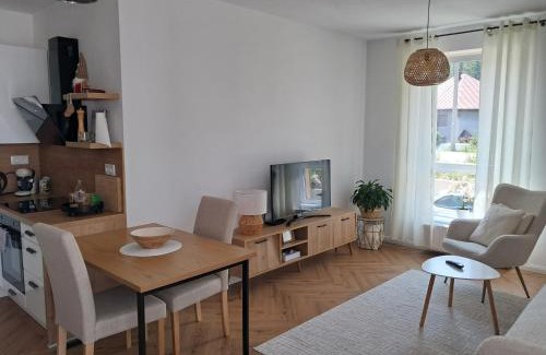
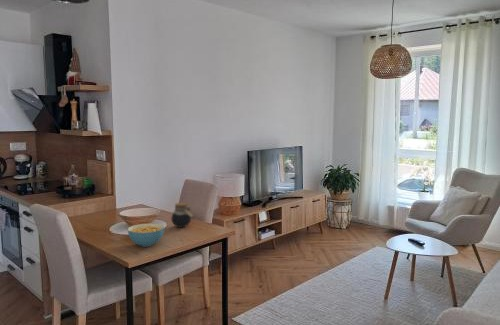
+ jar (182, 215)
+ cereal bowl (146, 236)
